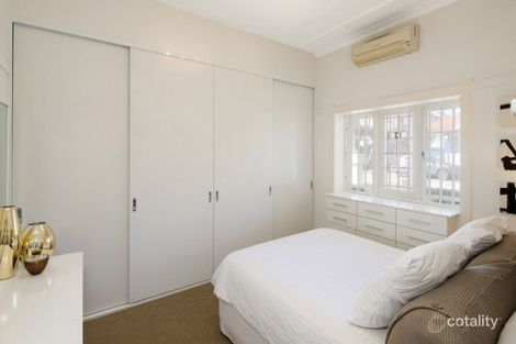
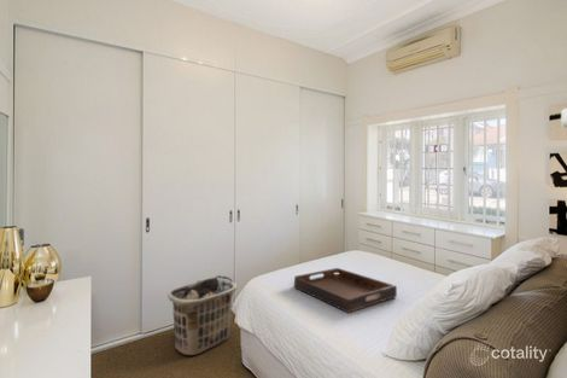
+ clothes hamper (203, 309)
+ serving tray (341, 286)
